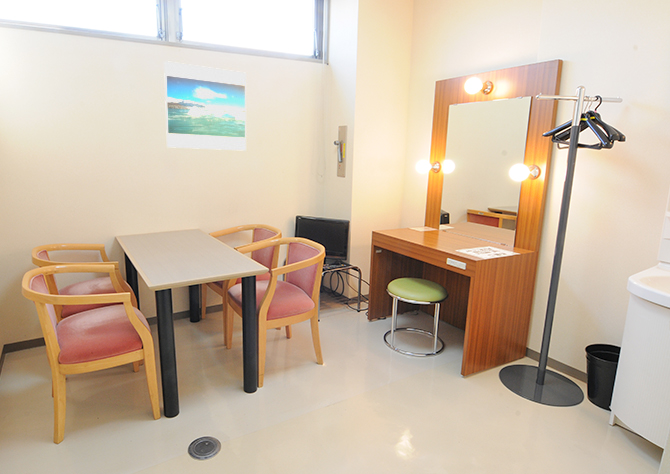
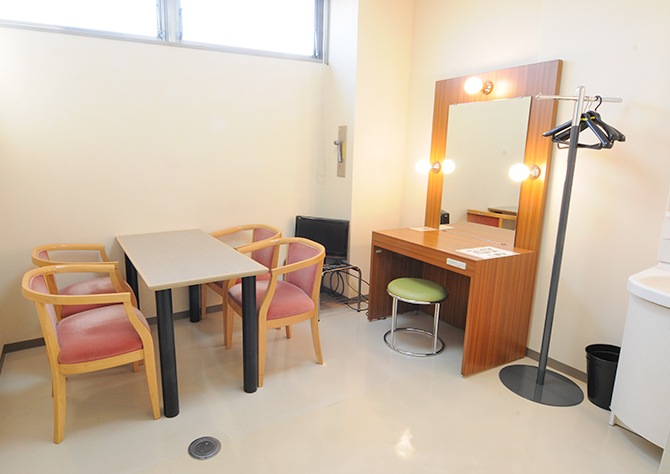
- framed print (207, 108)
